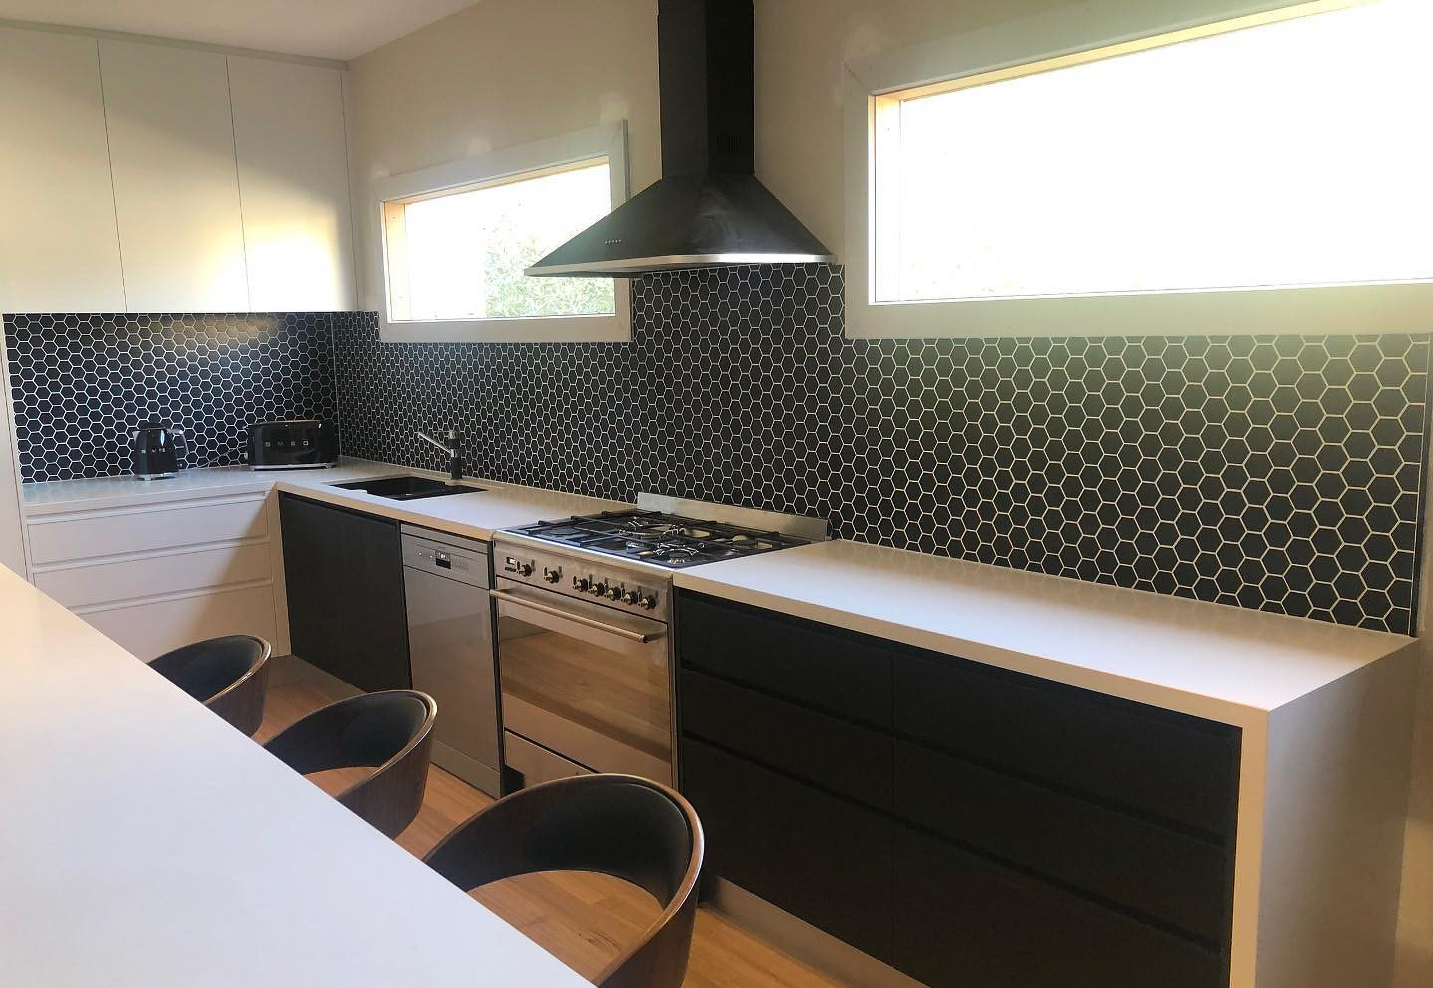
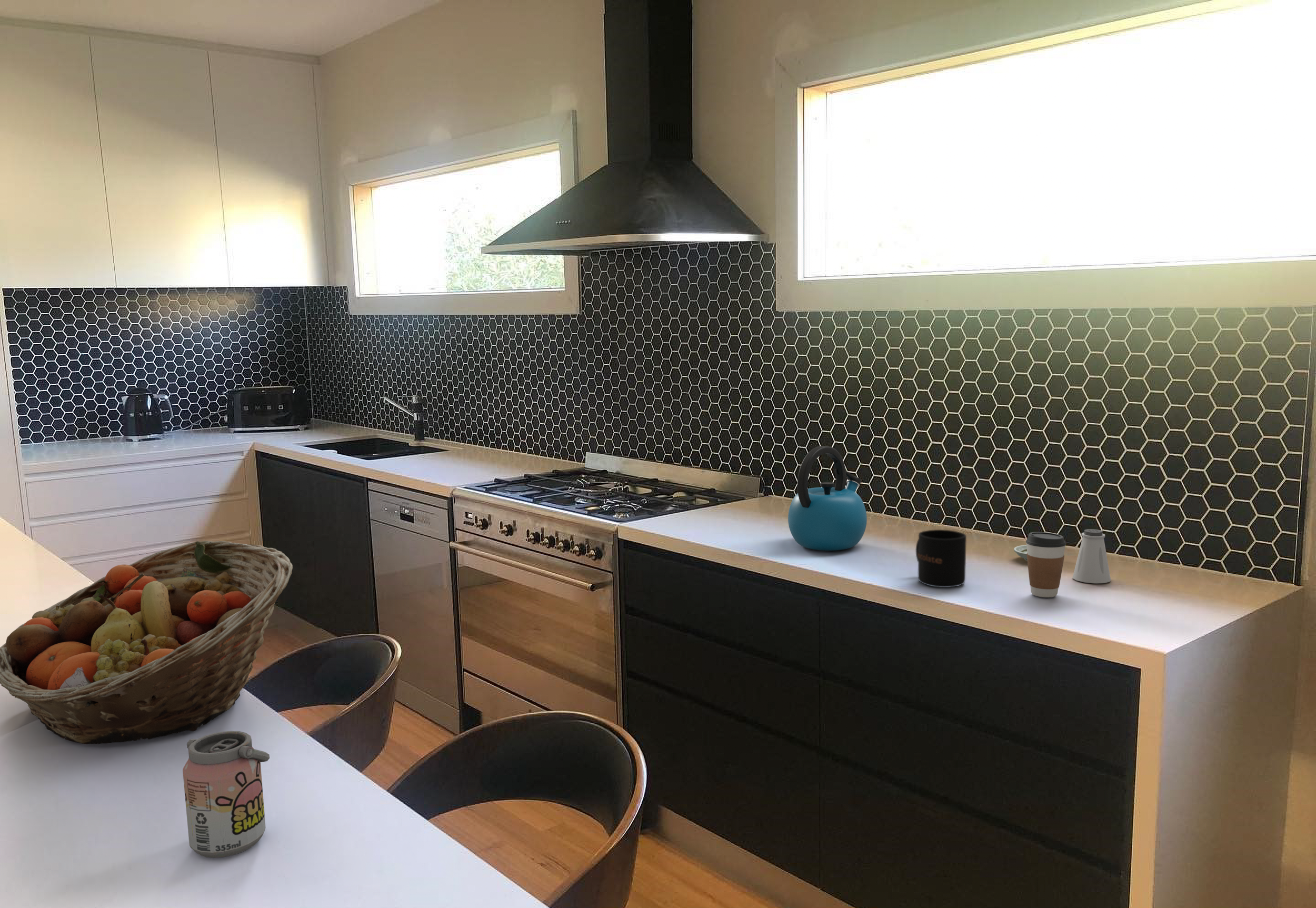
+ saucer (1026, 555)
+ beverage can (227, 790)
+ coffee cup (1045, 564)
+ kettle (830, 495)
+ saltshaker (1092, 555)
+ fruit basket (151, 633)
+ mug (938, 556)
